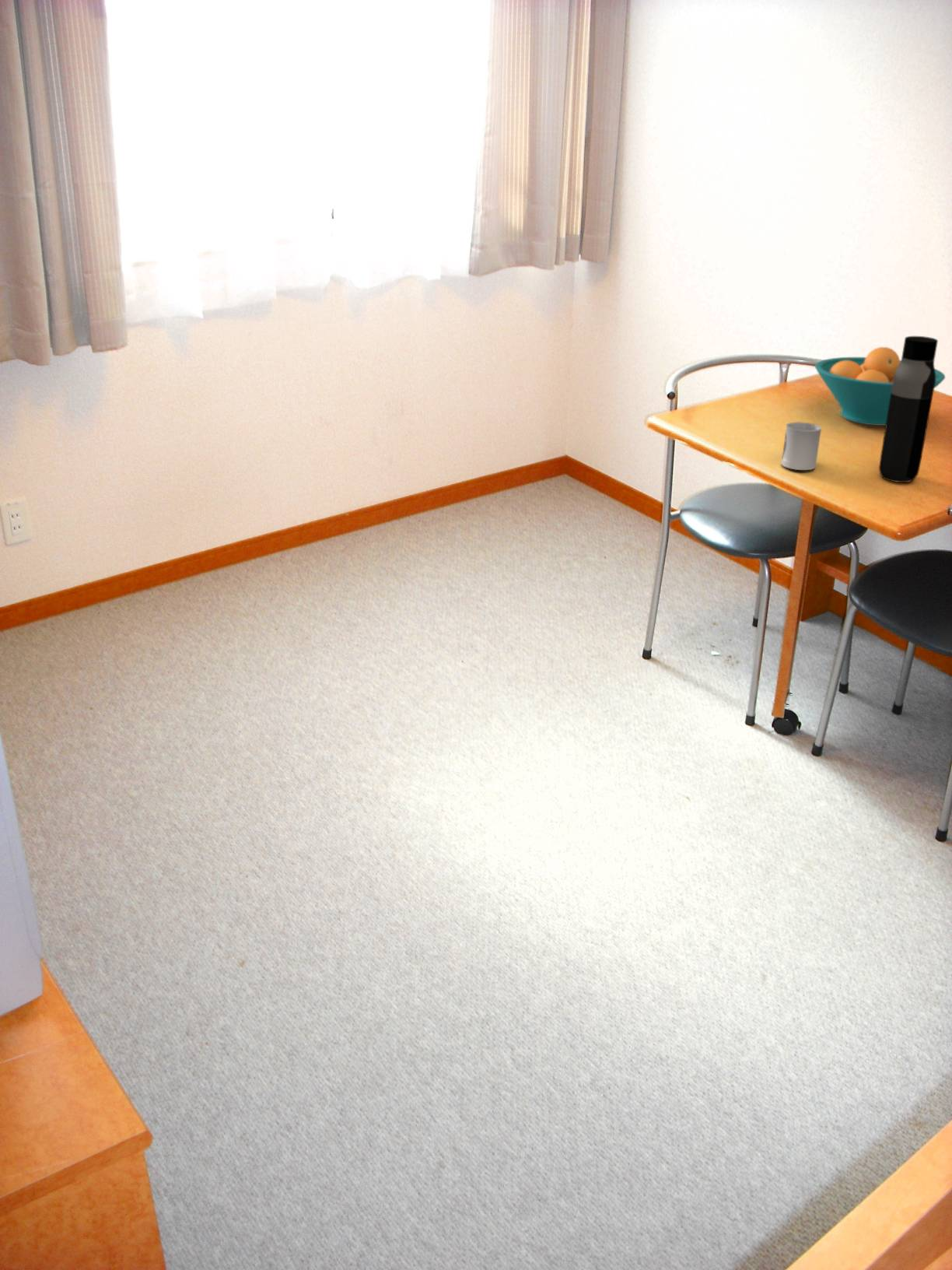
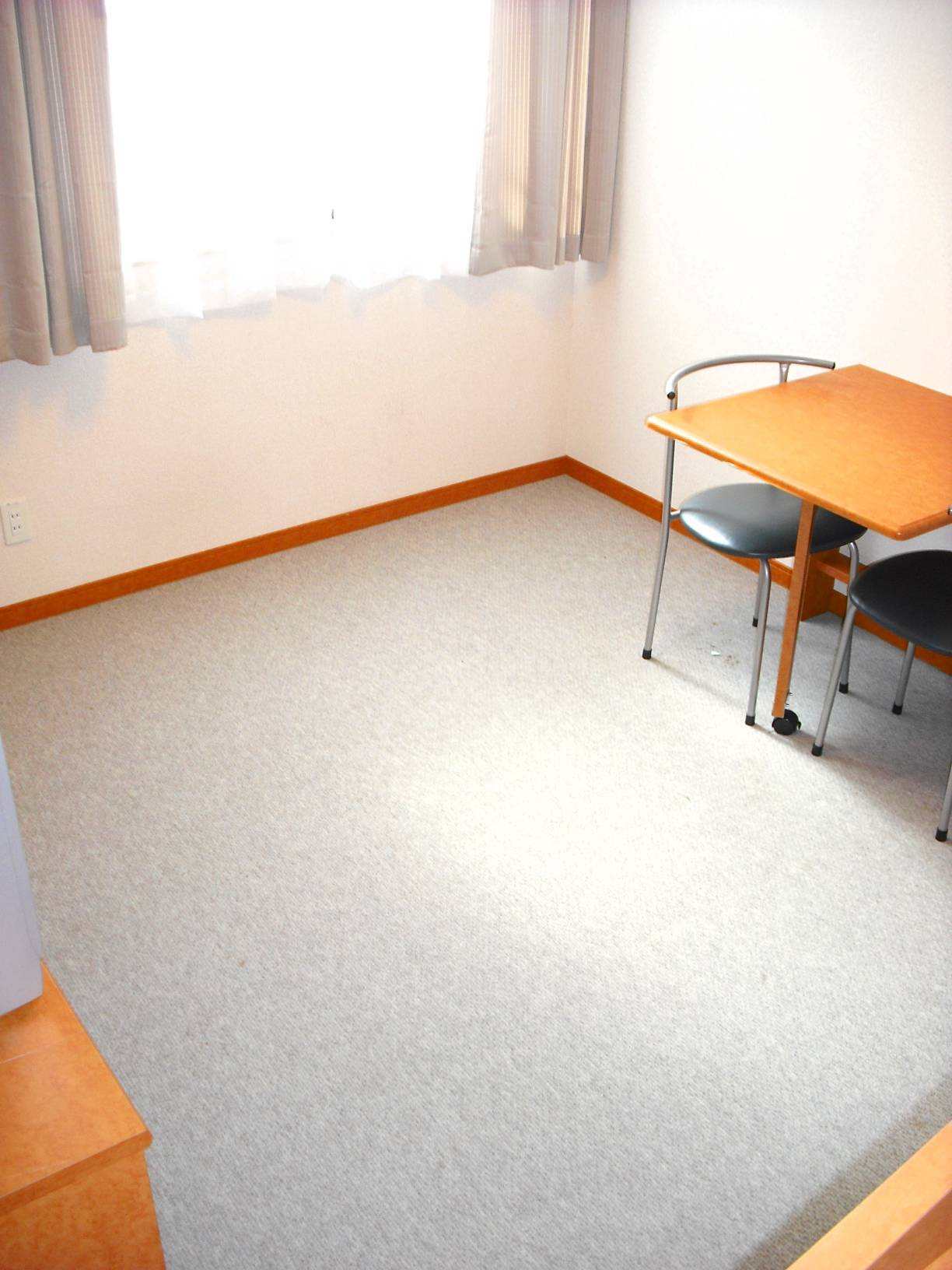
- water bottle (908, 409)
- fruit bowl (877, 383)
- cup (803, 444)
